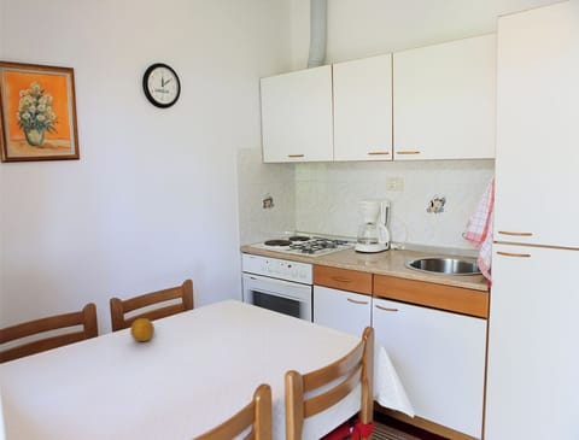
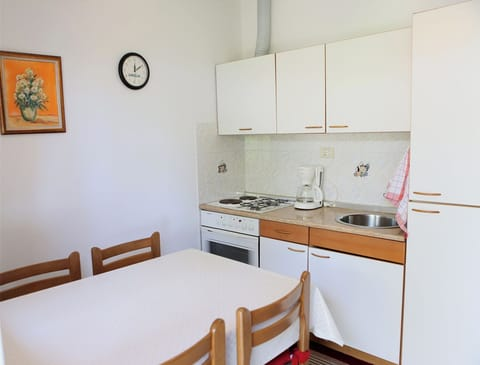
- fruit (142, 329)
